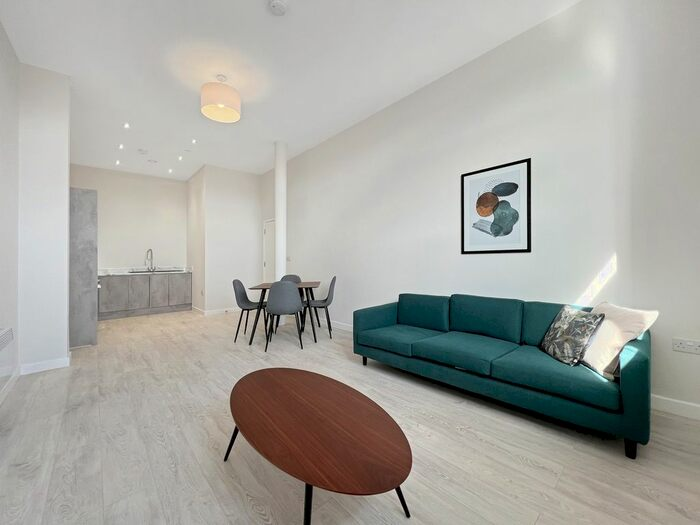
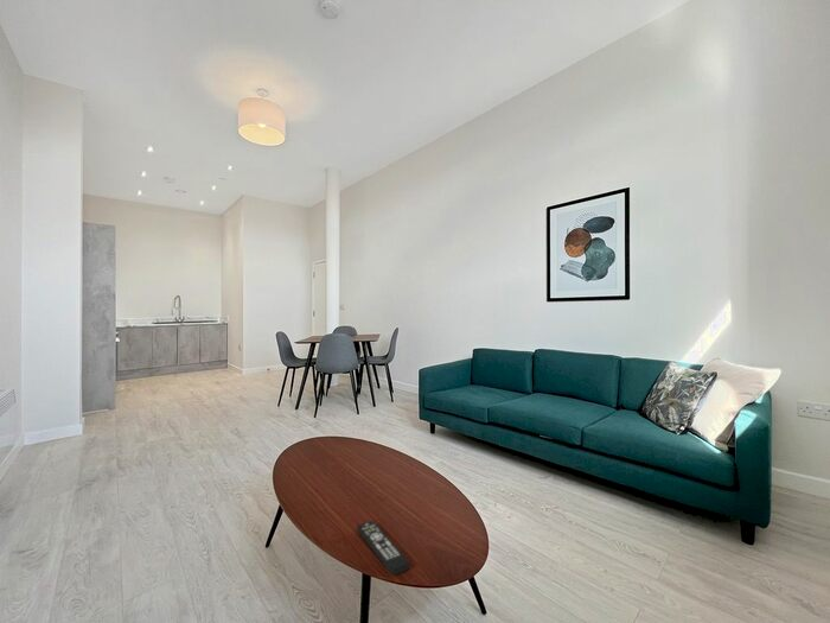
+ remote control (381, 545)
